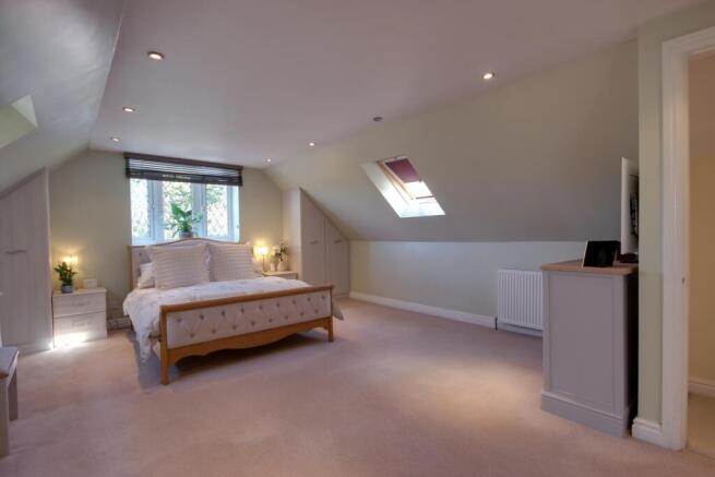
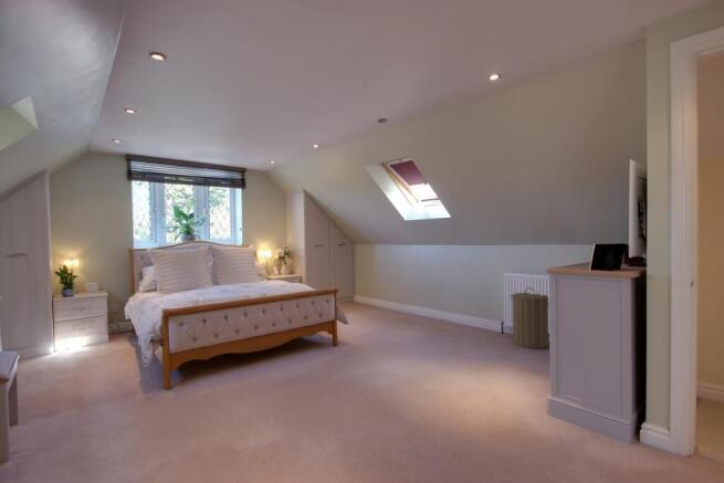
+ laundry hamper (531, 315)
